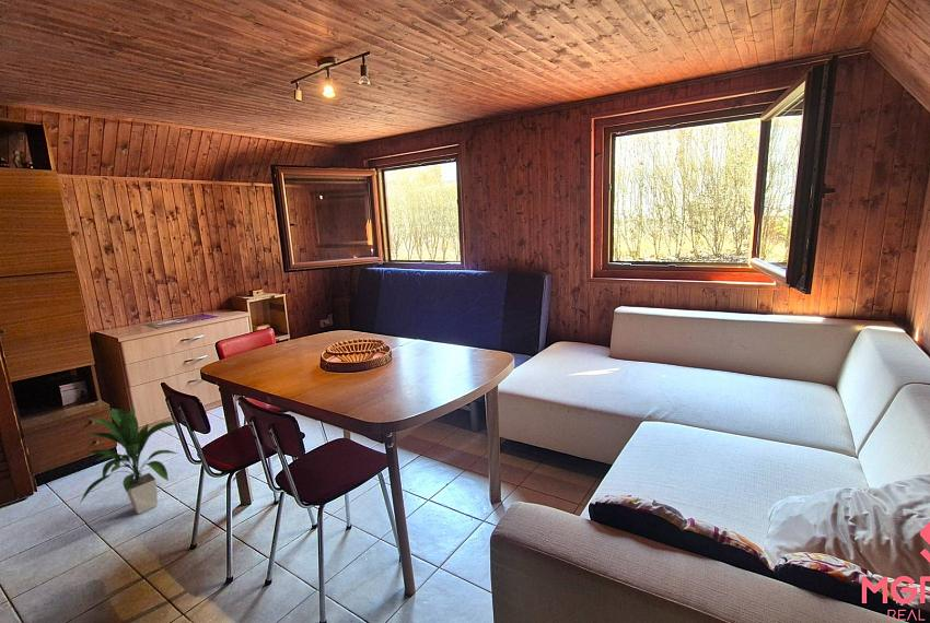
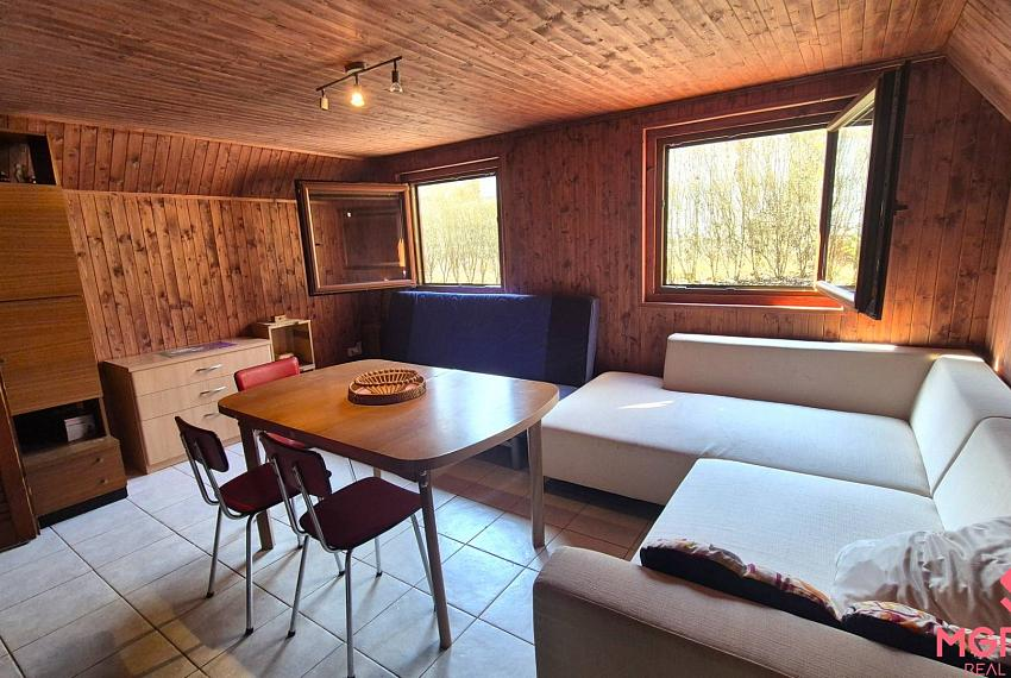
- indoor plant (130, 457)
